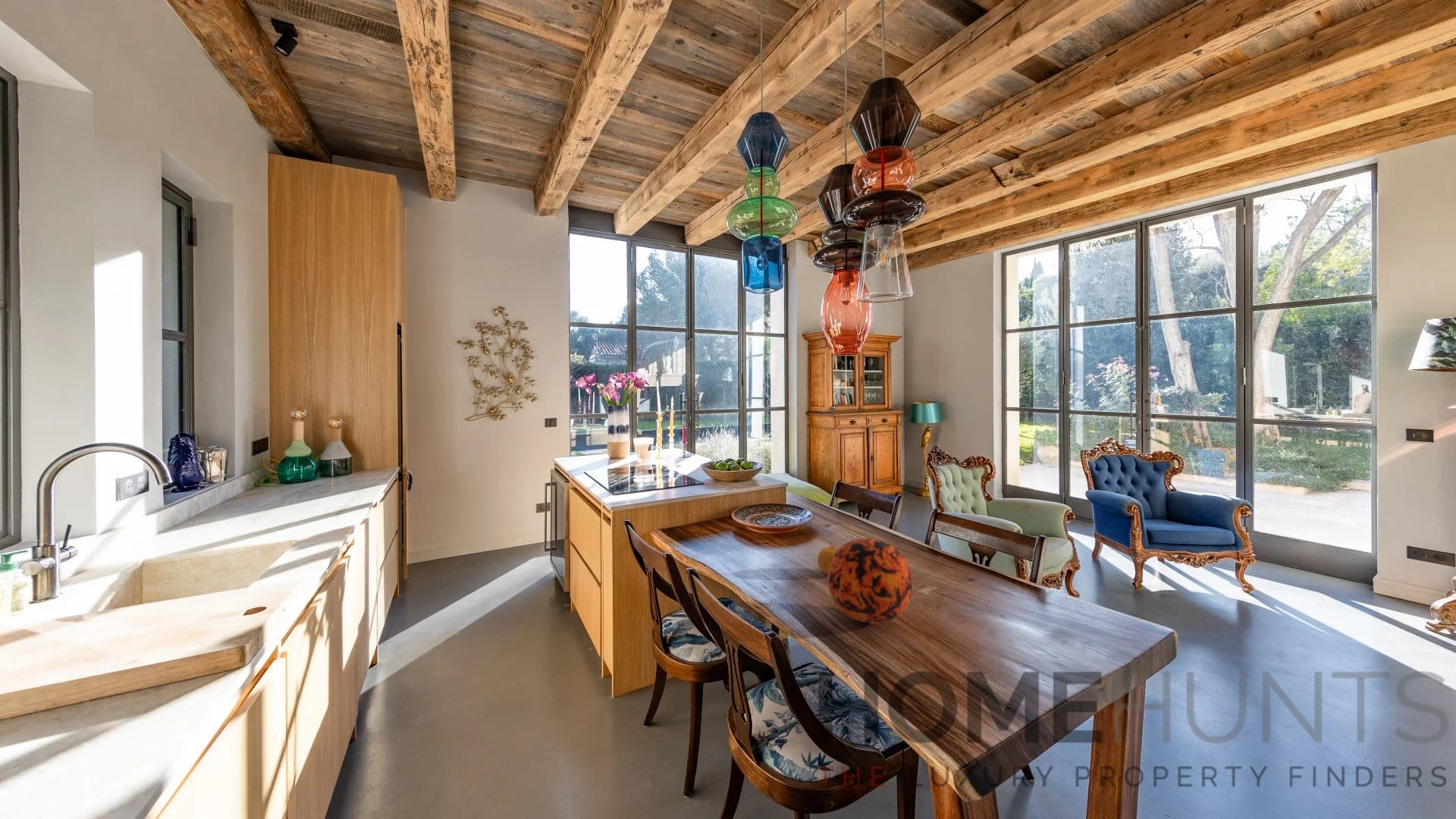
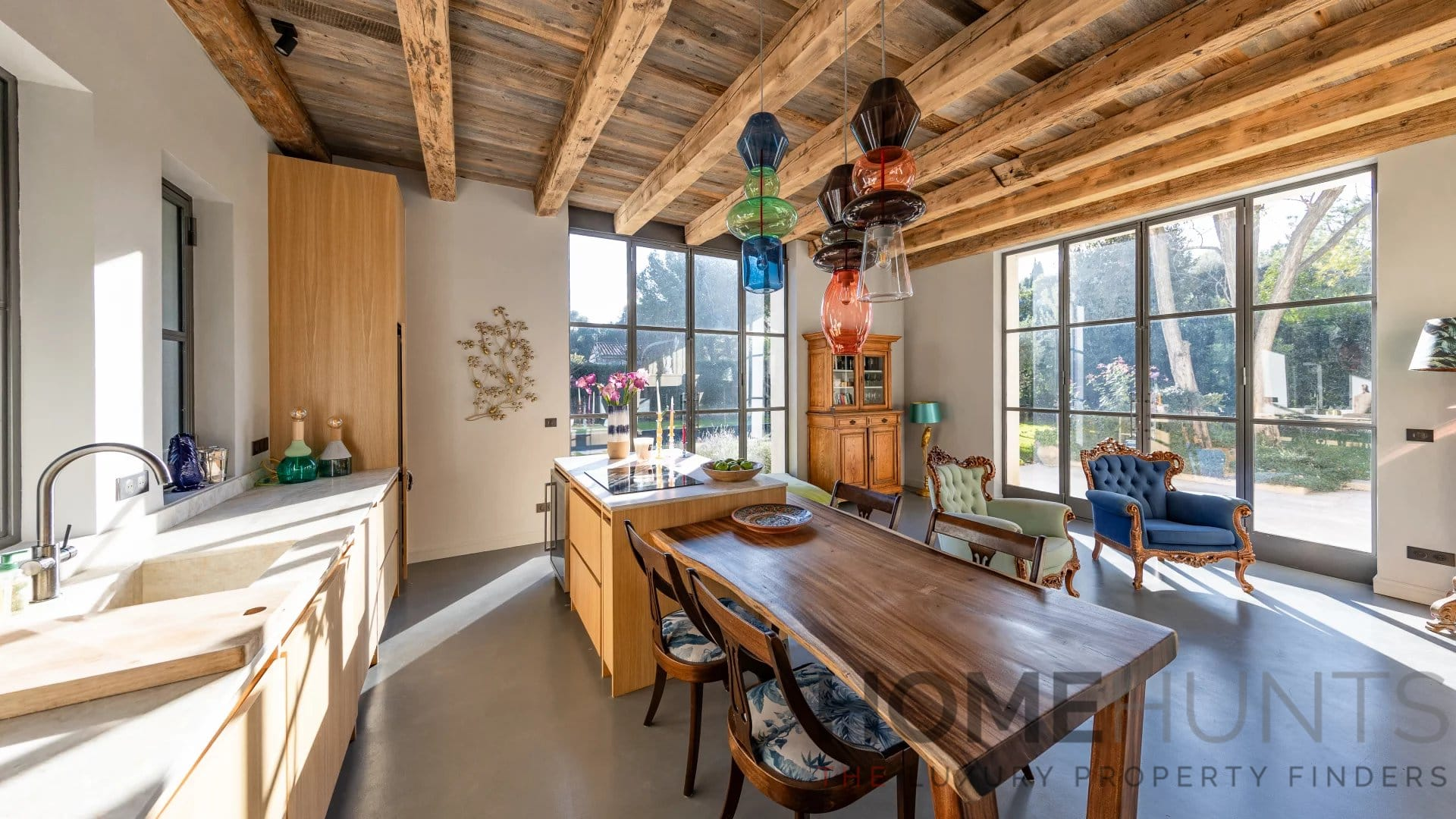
- fruit (832, 557)
- decorative ball (869, 579)
